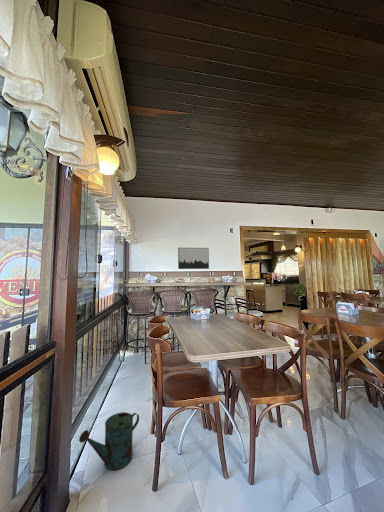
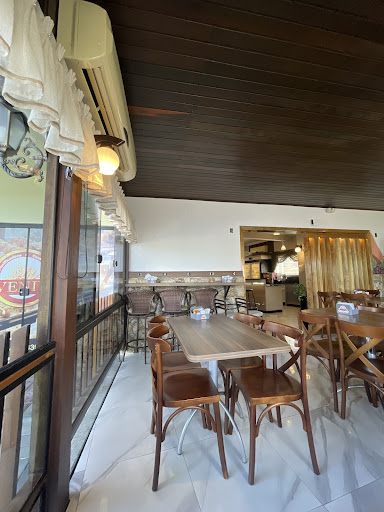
- watering can (111, 440)
- wall art (193, 258)
